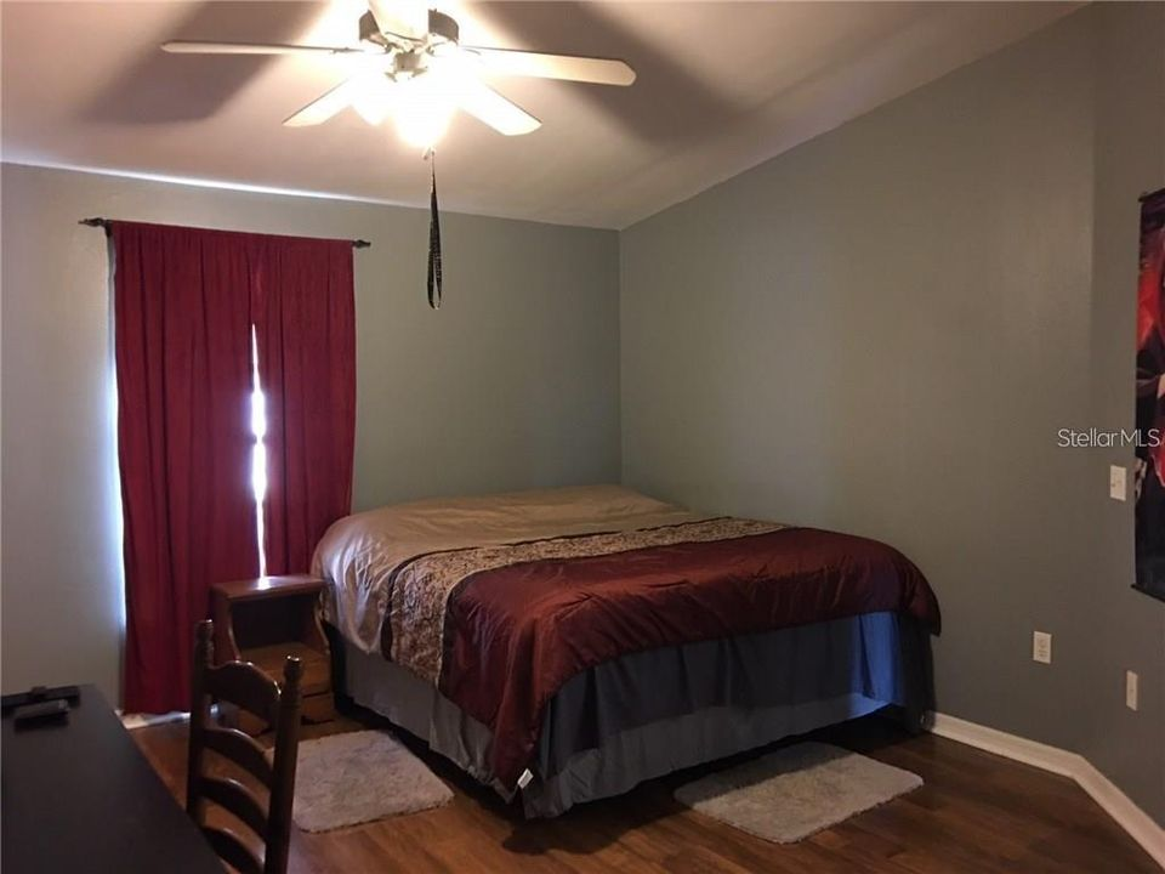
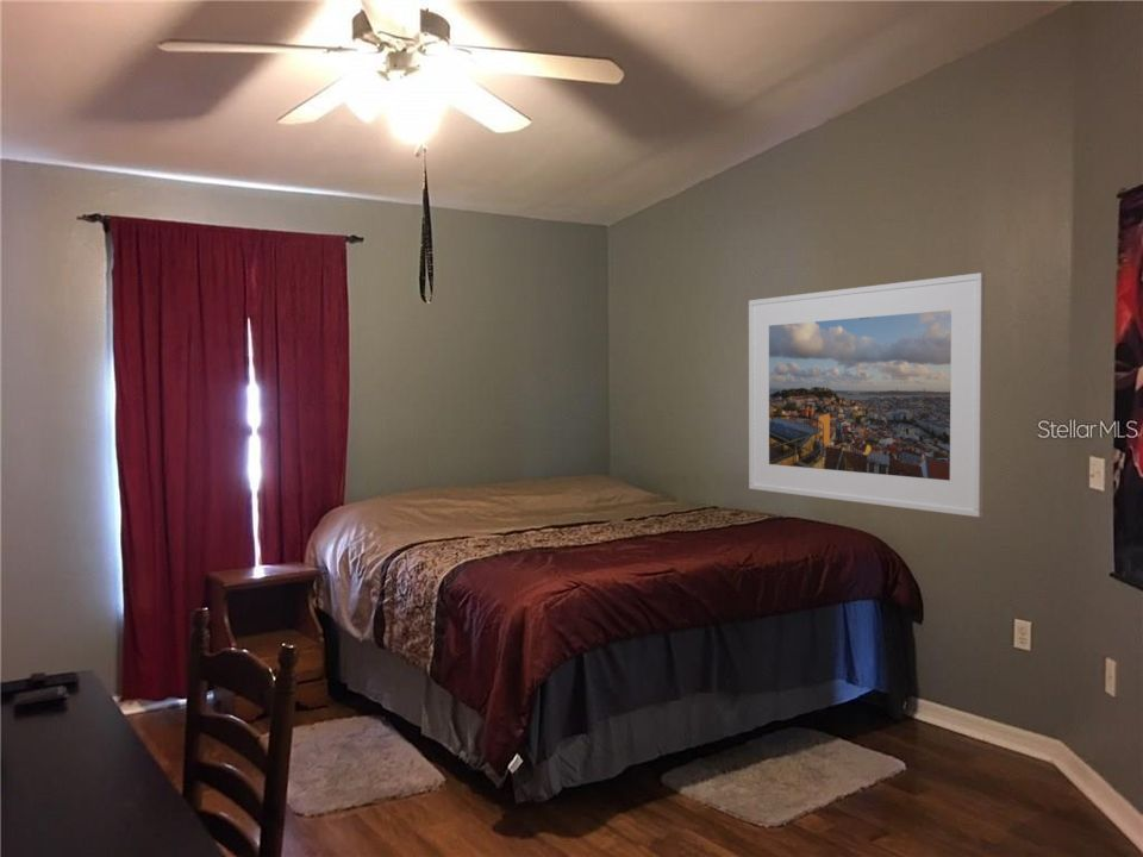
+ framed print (851, 395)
